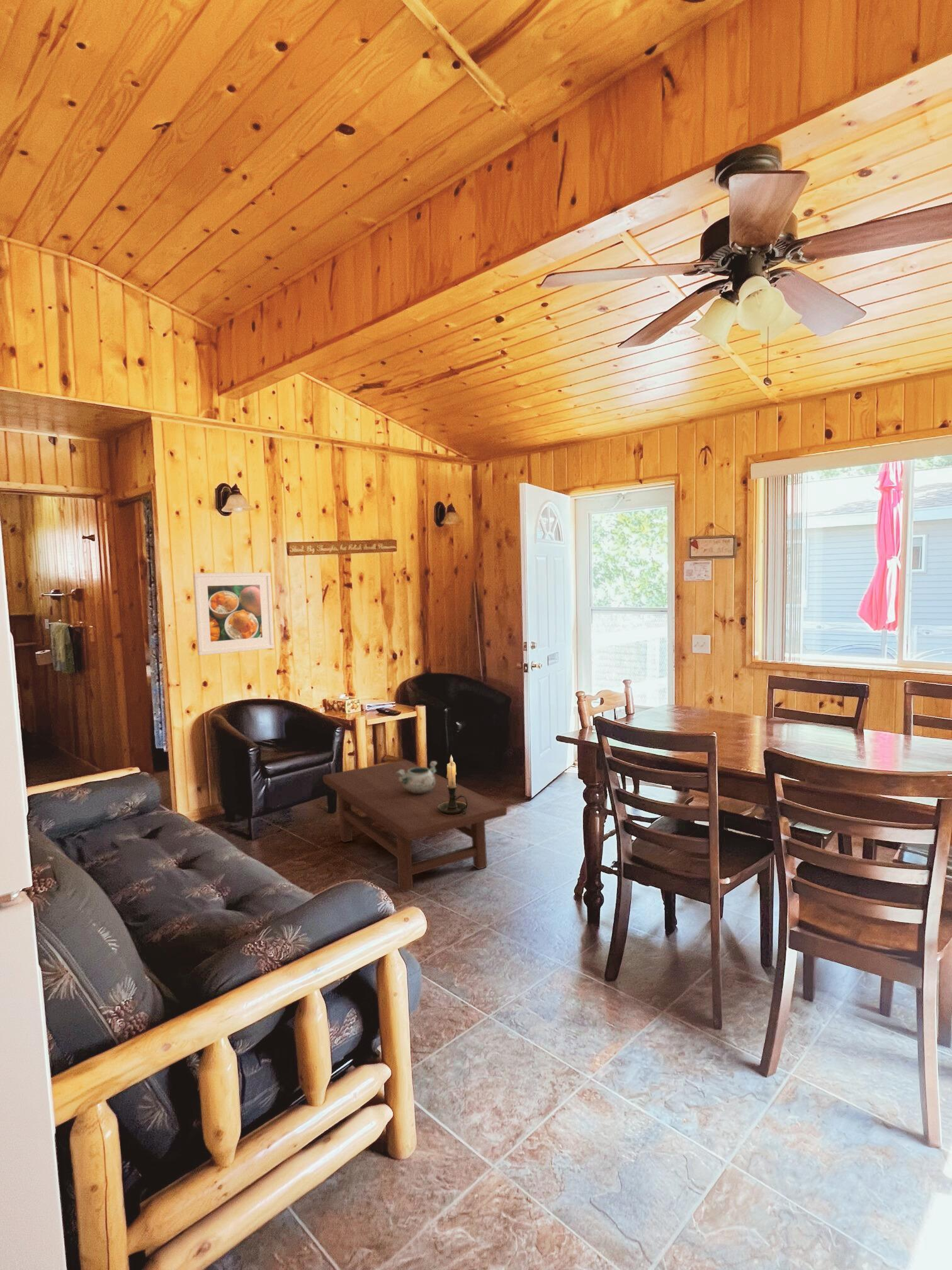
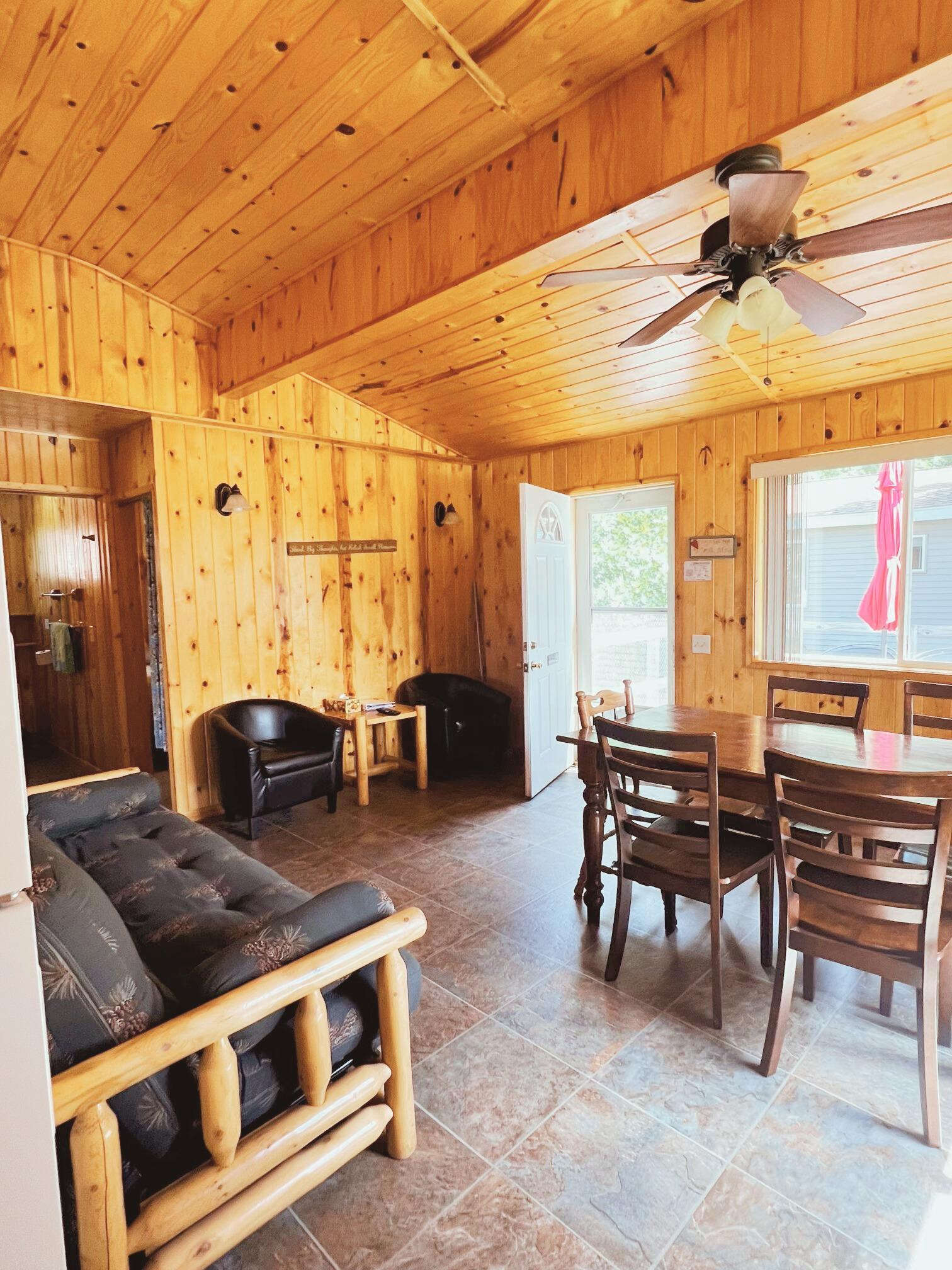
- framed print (235, 612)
- coffee table (407, 821)
- candle holder (455, 783)
- decorative bowl (418, 778)
